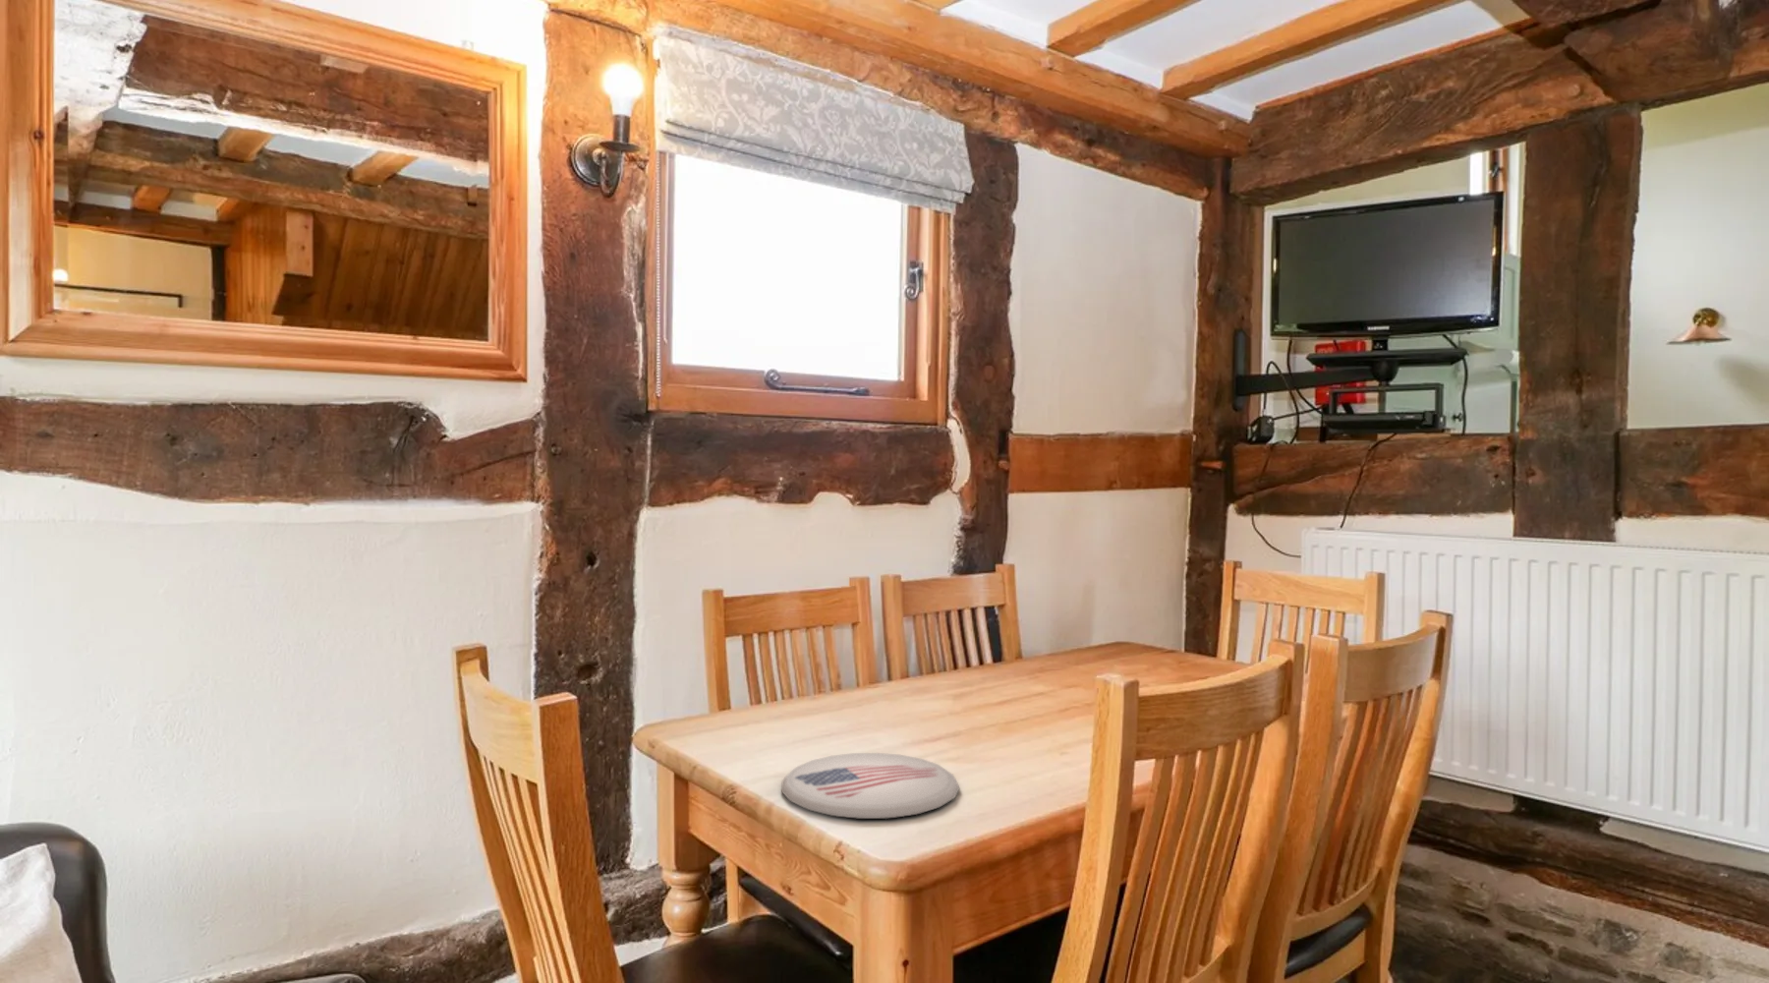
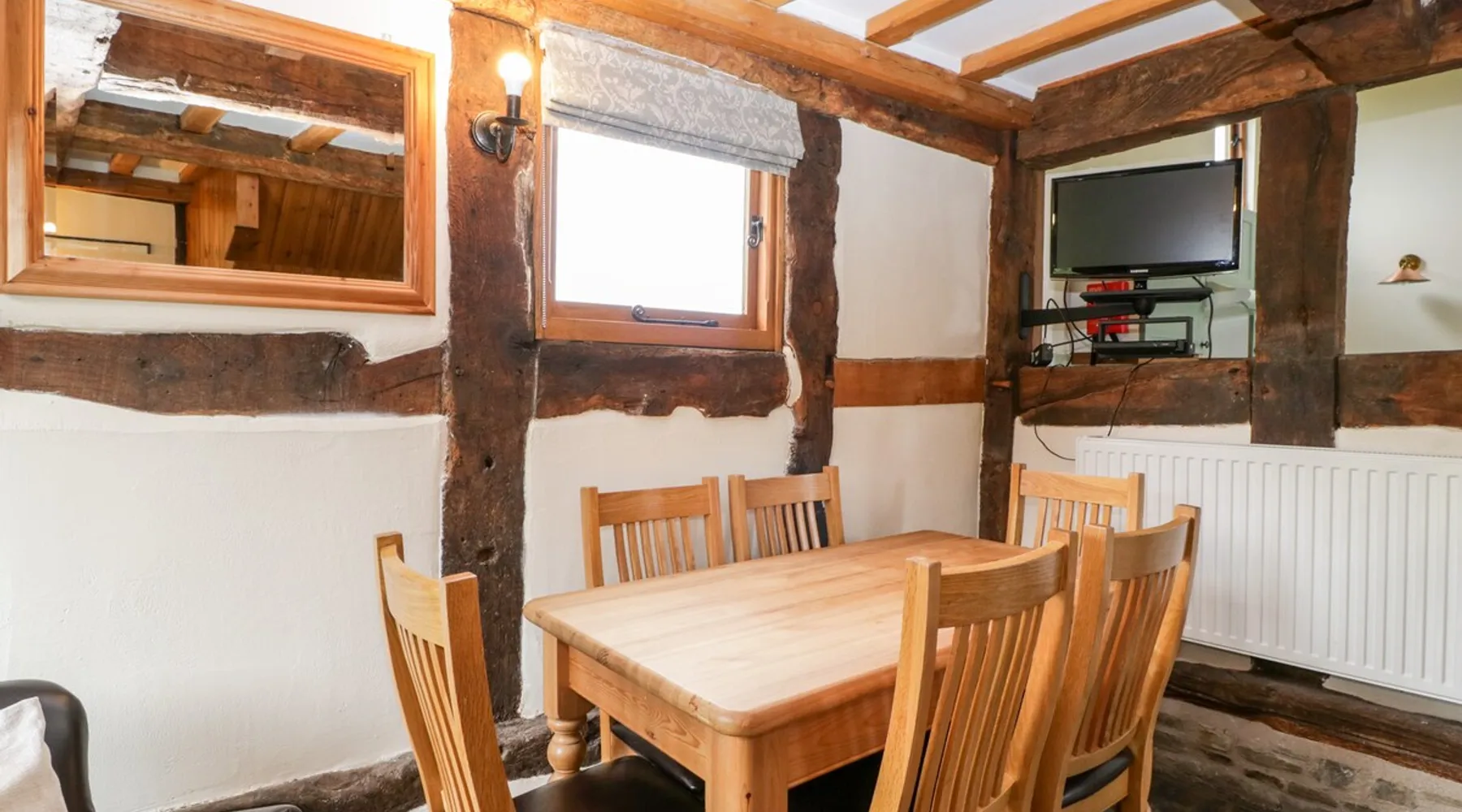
- plate (870, 781)
